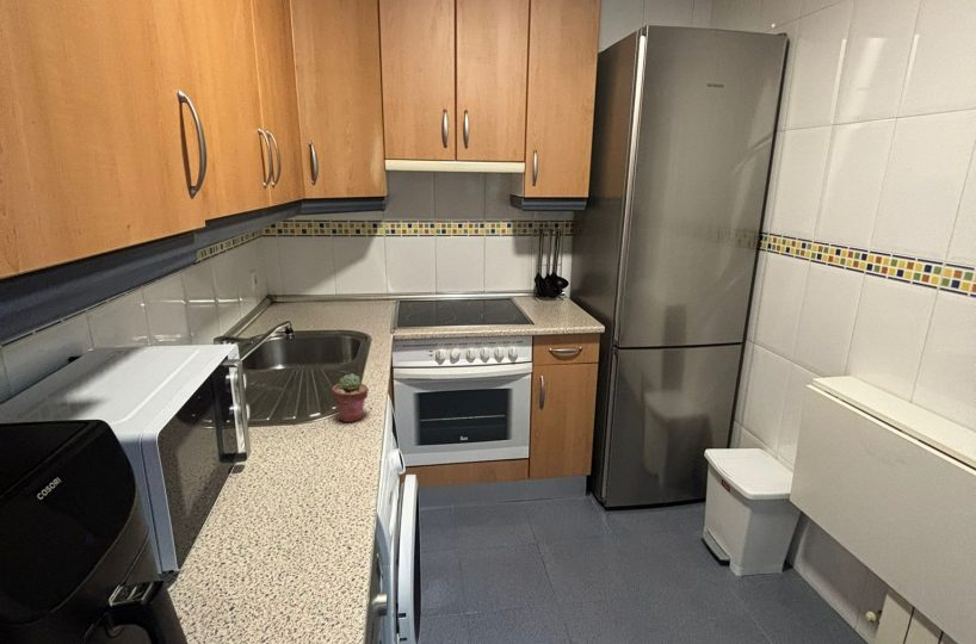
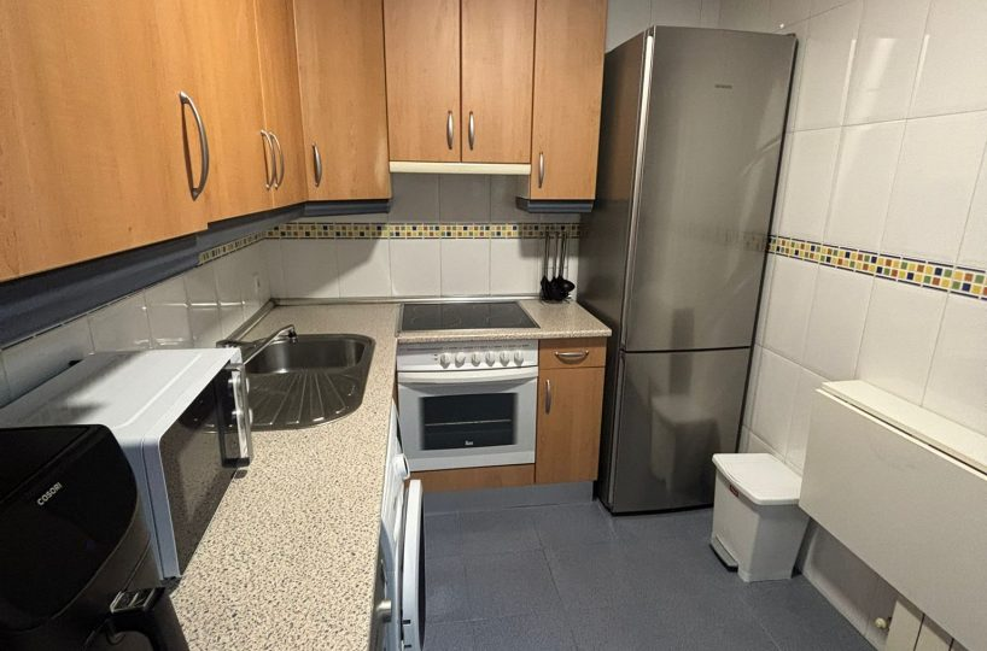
- potted succulent (350, 396)
